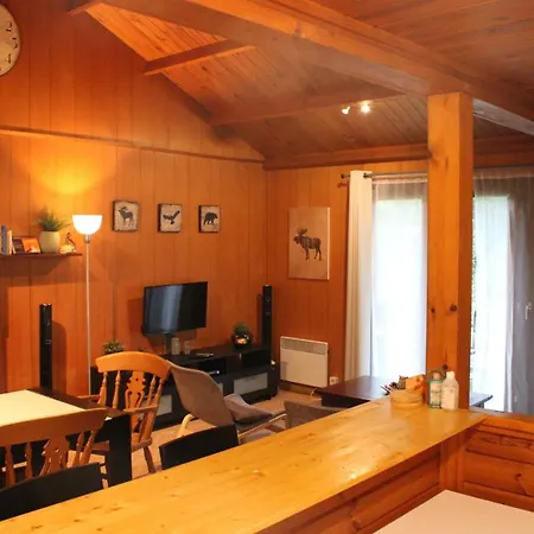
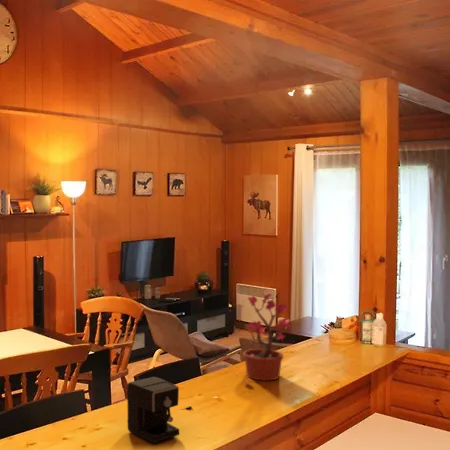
+ coffee maker (173, 401)
+ potted plant (259, 332)
